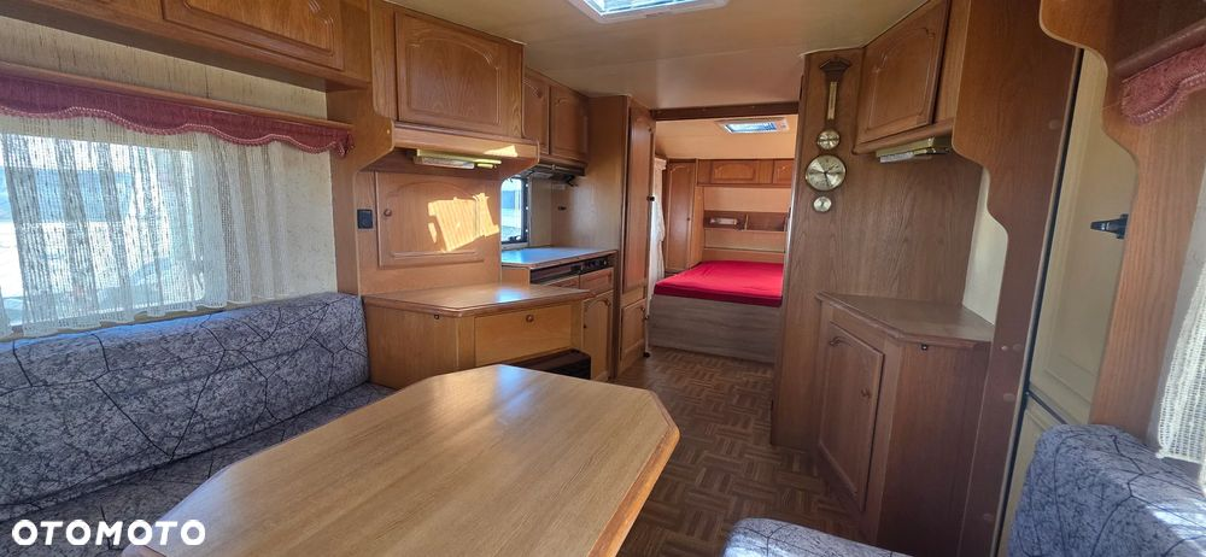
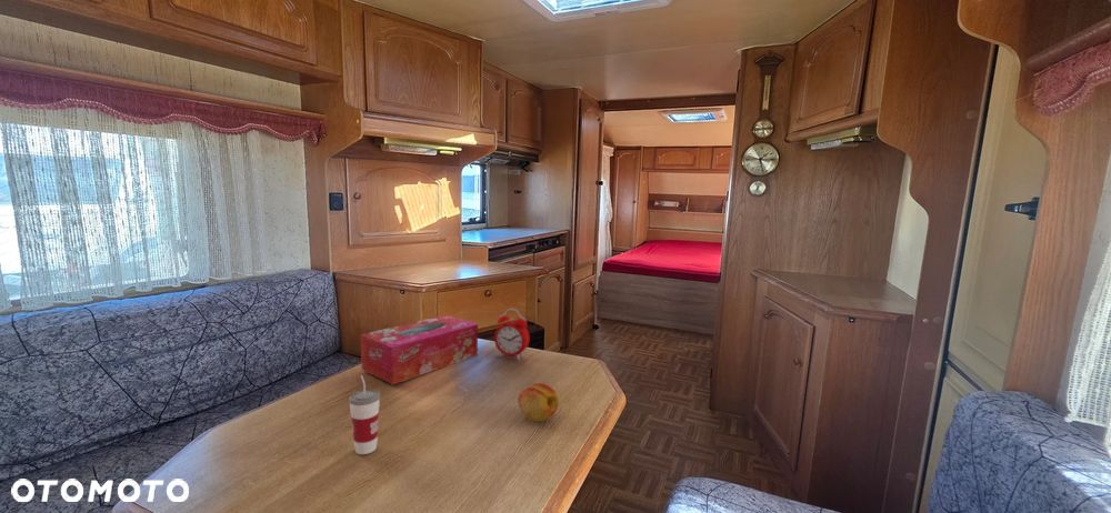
+ alarm clock (511, 332)
+ fruit (538, 401)
+ cup (364, 412)
+ tissue box (422, 345)
